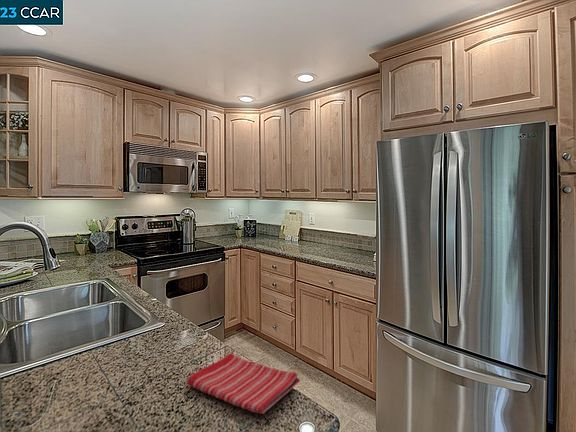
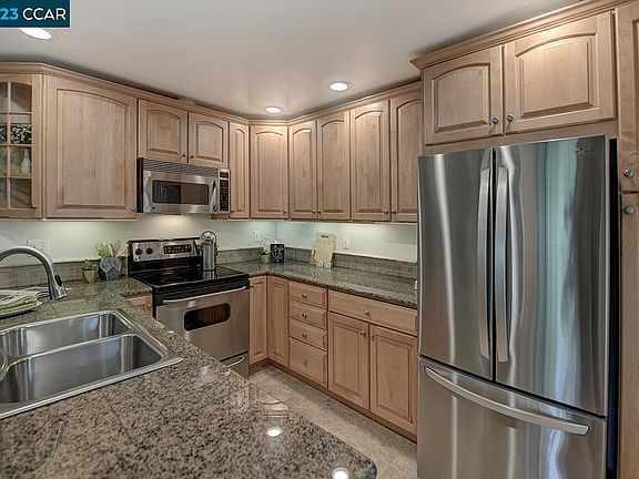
- dish towel (243, 379)
